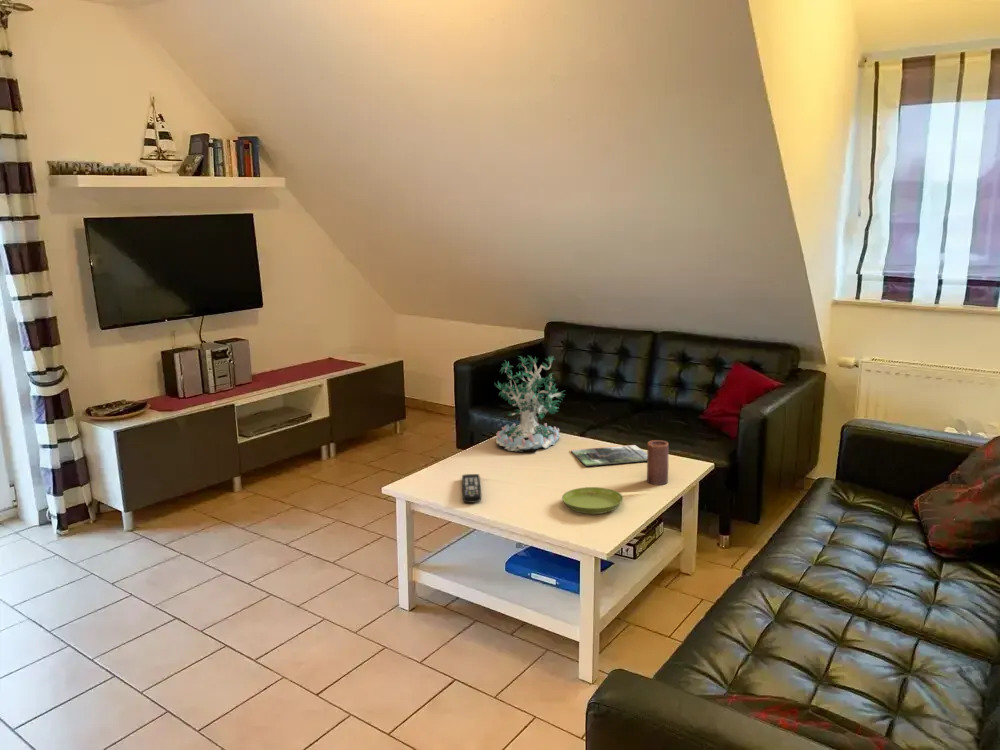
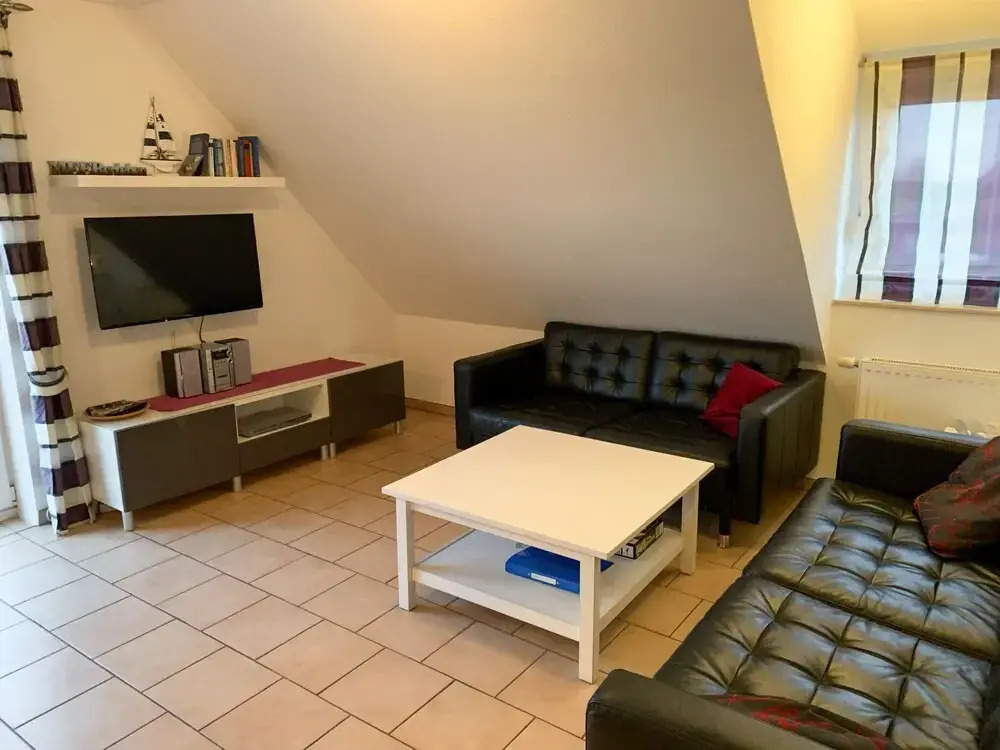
- plant (526, 398)
- saucer (592, 501)
- remote control (471, 487)
- candle (657, 462)
- magazine (611, 455)
